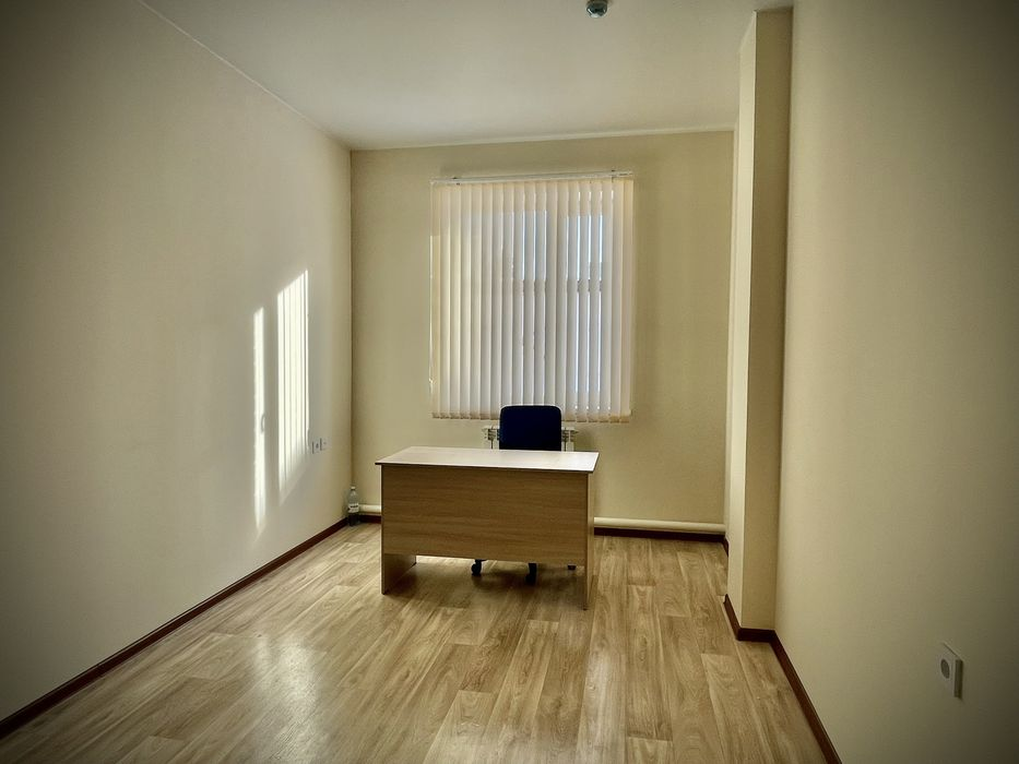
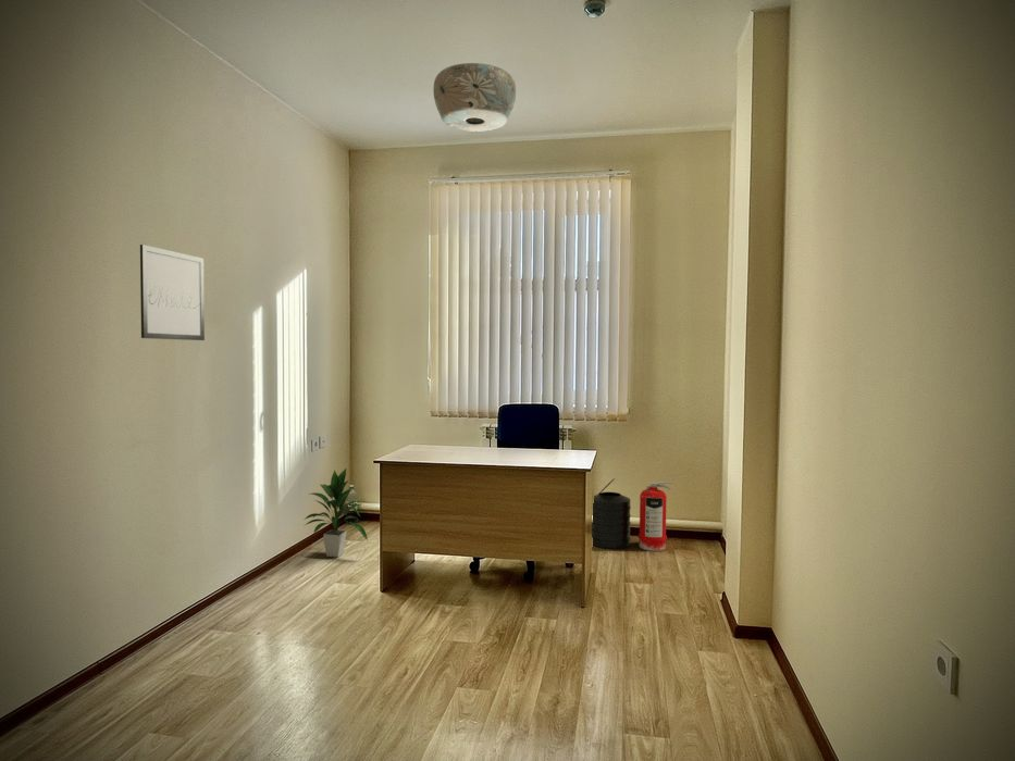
+ wall art (174, 296)
+ indoor plant (336, 513)
+ ceiling light (474, 100)
+ trash can (609, 510)
+ fire extinguisher (655, 512)
